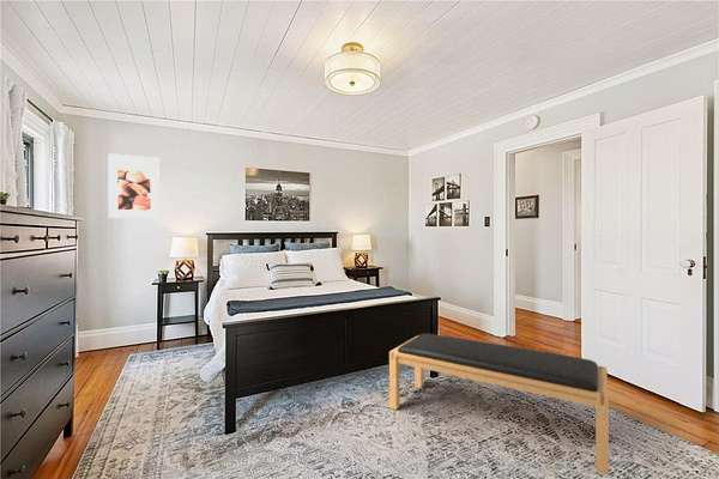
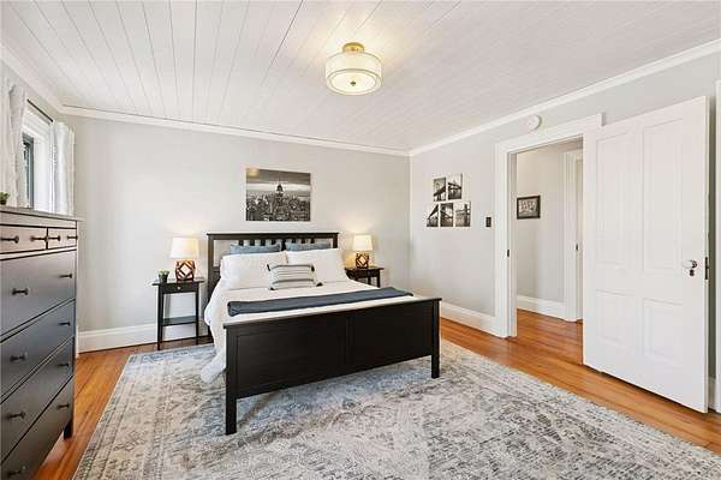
- bench (490, 382)
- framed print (134, 187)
